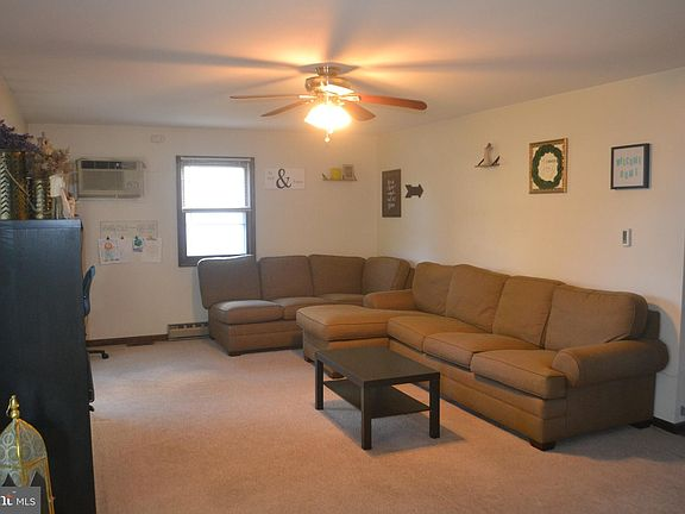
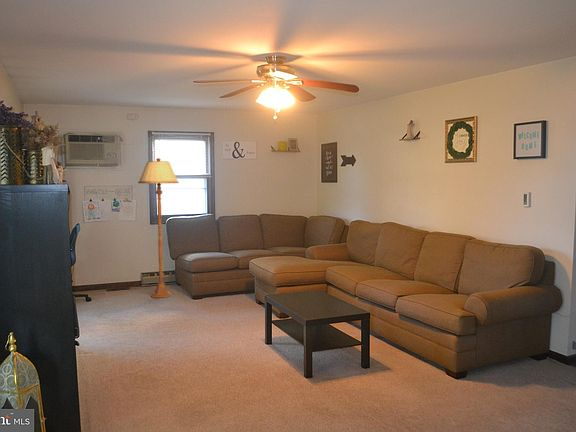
+ floor lamp (159, 227)
